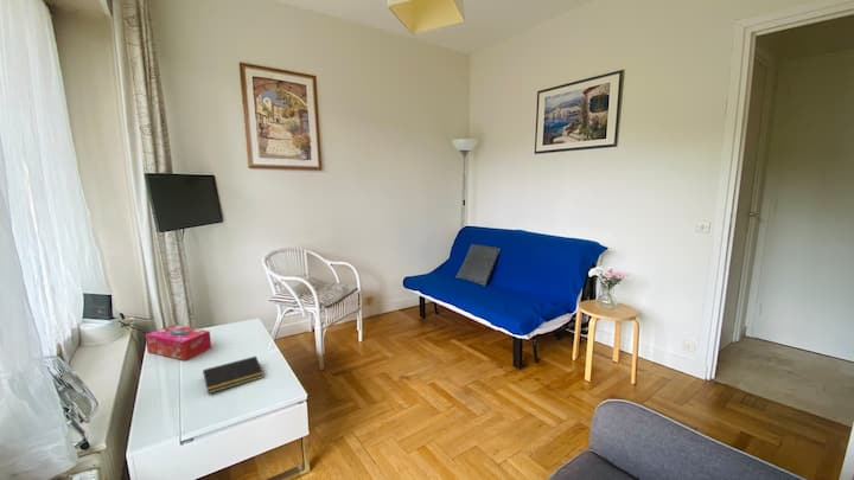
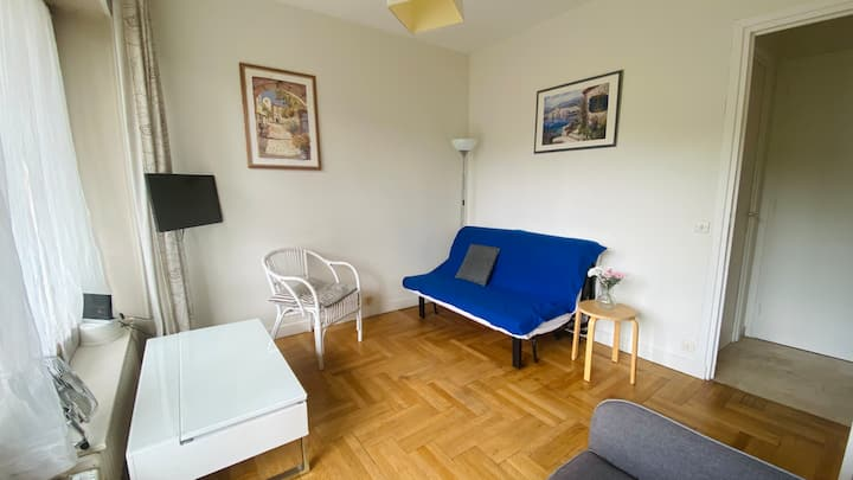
- notepad (234, 373)
- tissue box (178, 341)
